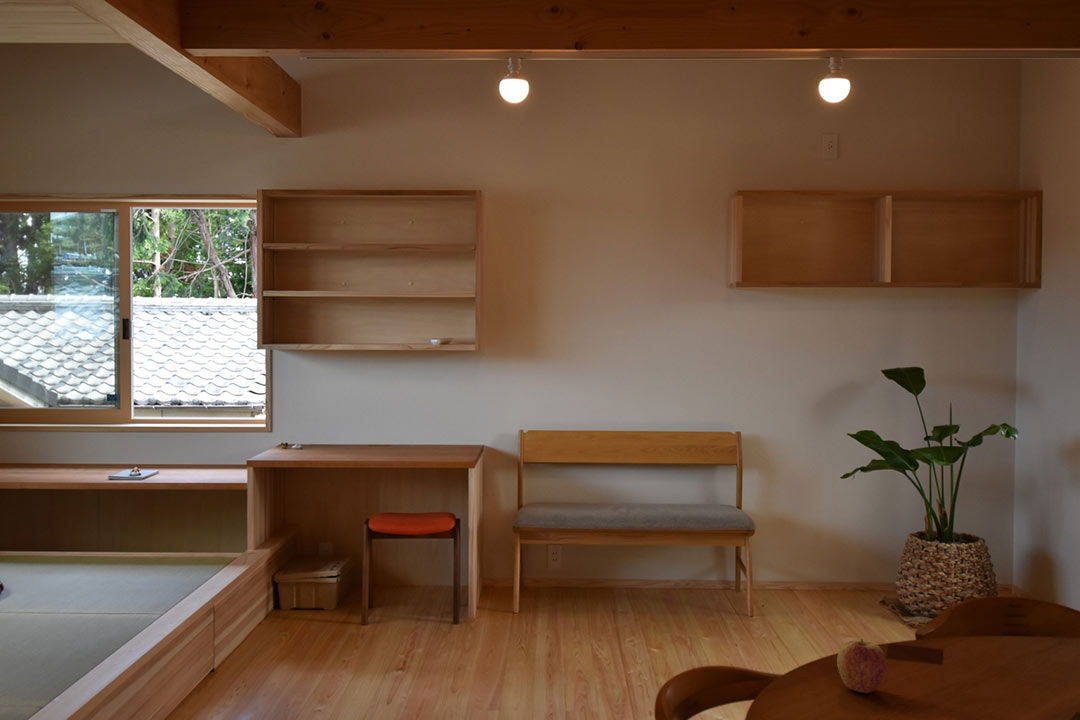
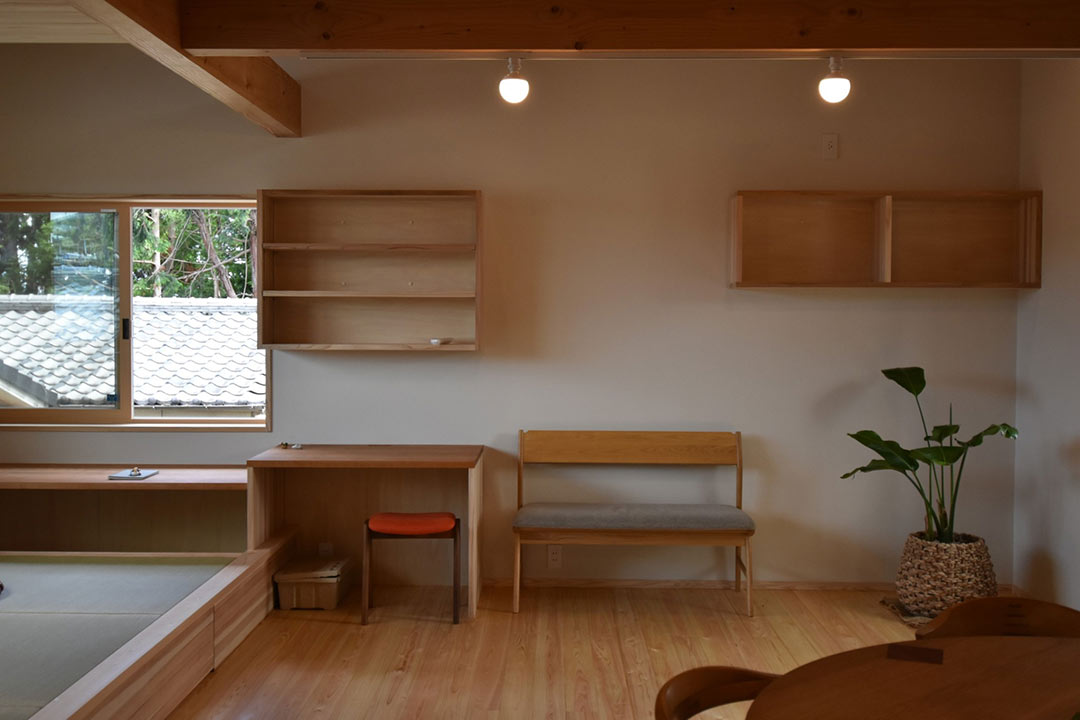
- apple (861, 665)
